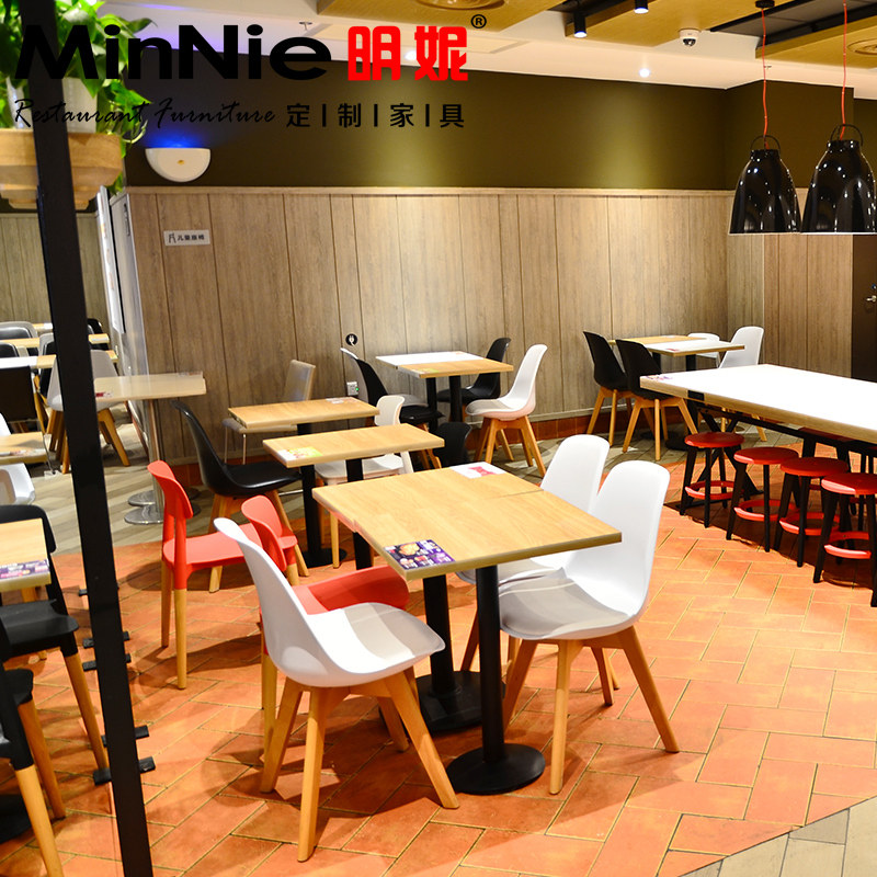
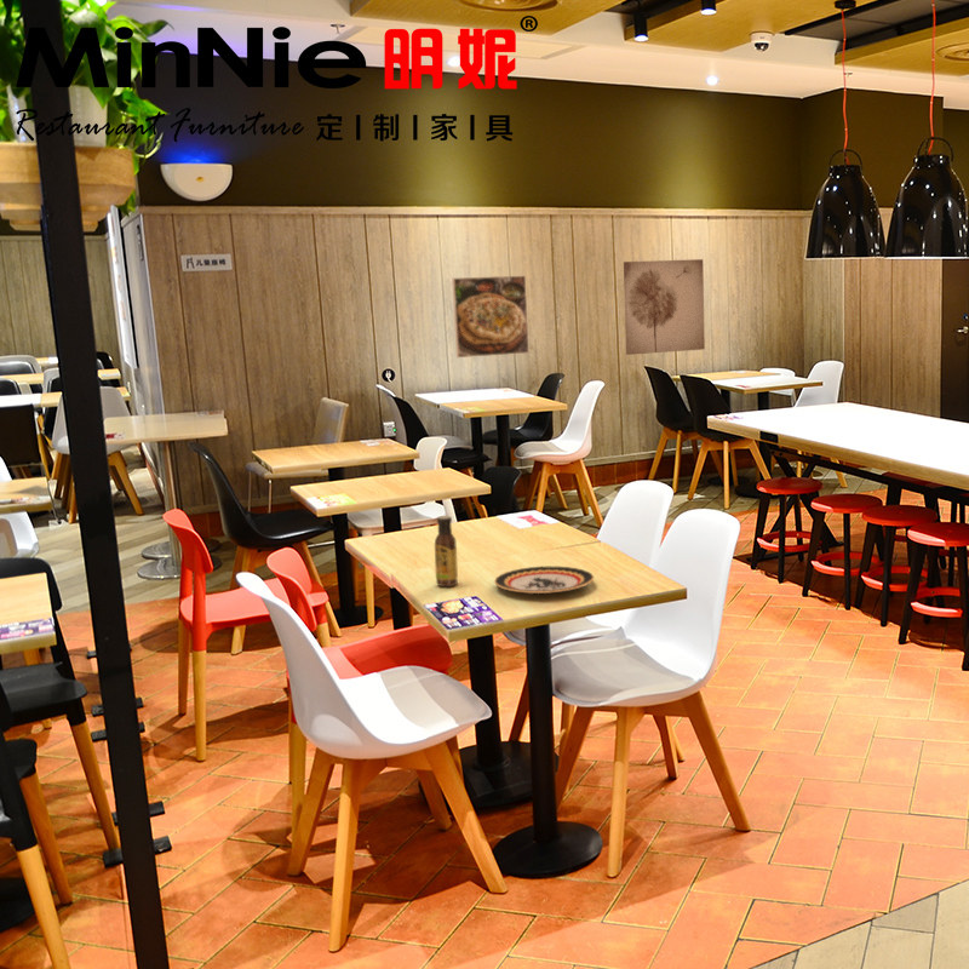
+ plate (544, 581)
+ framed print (491, 316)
+ wall art (664, 306)
+ sauce bottle (445, 550)
